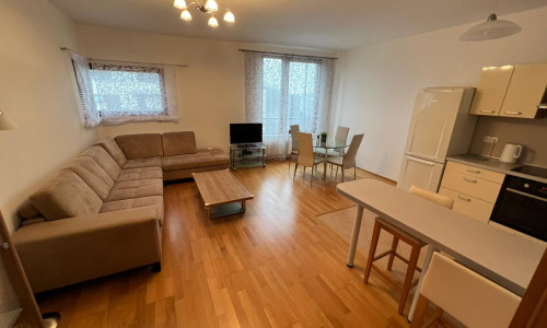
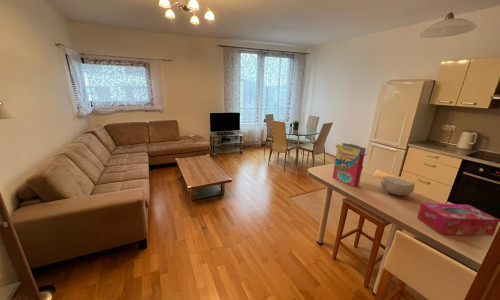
+ tissue box (455, 218)
+ cereal box (348, 163)
+ bowl (396, 186)
